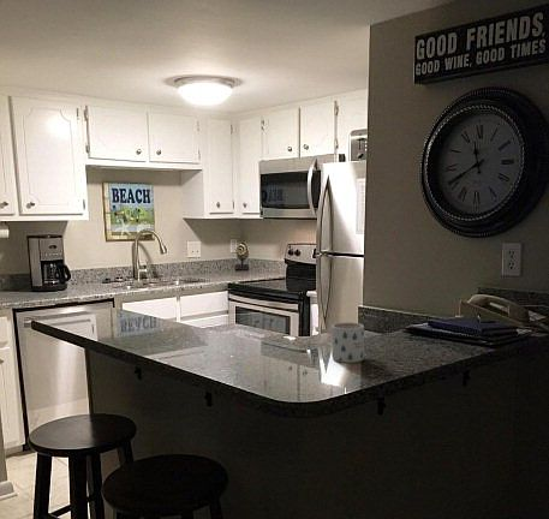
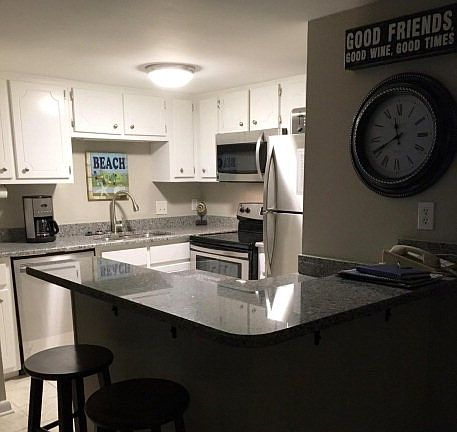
- mug (351, 340)
